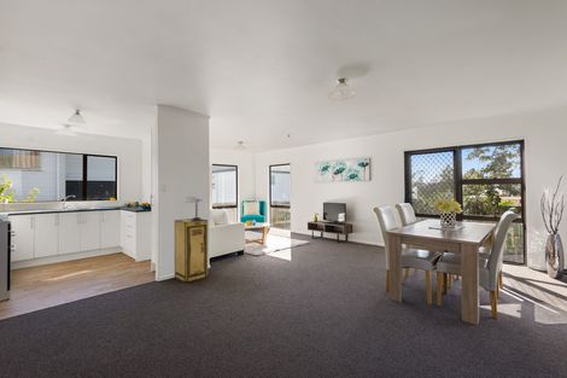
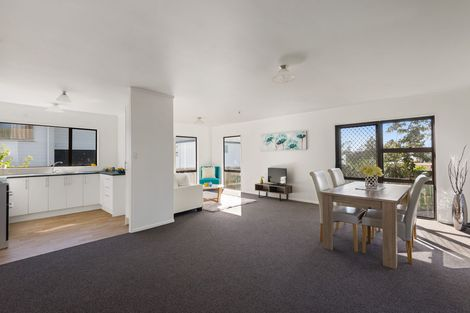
- storage cabinet (191, 248)
- lamp (195, 208)
